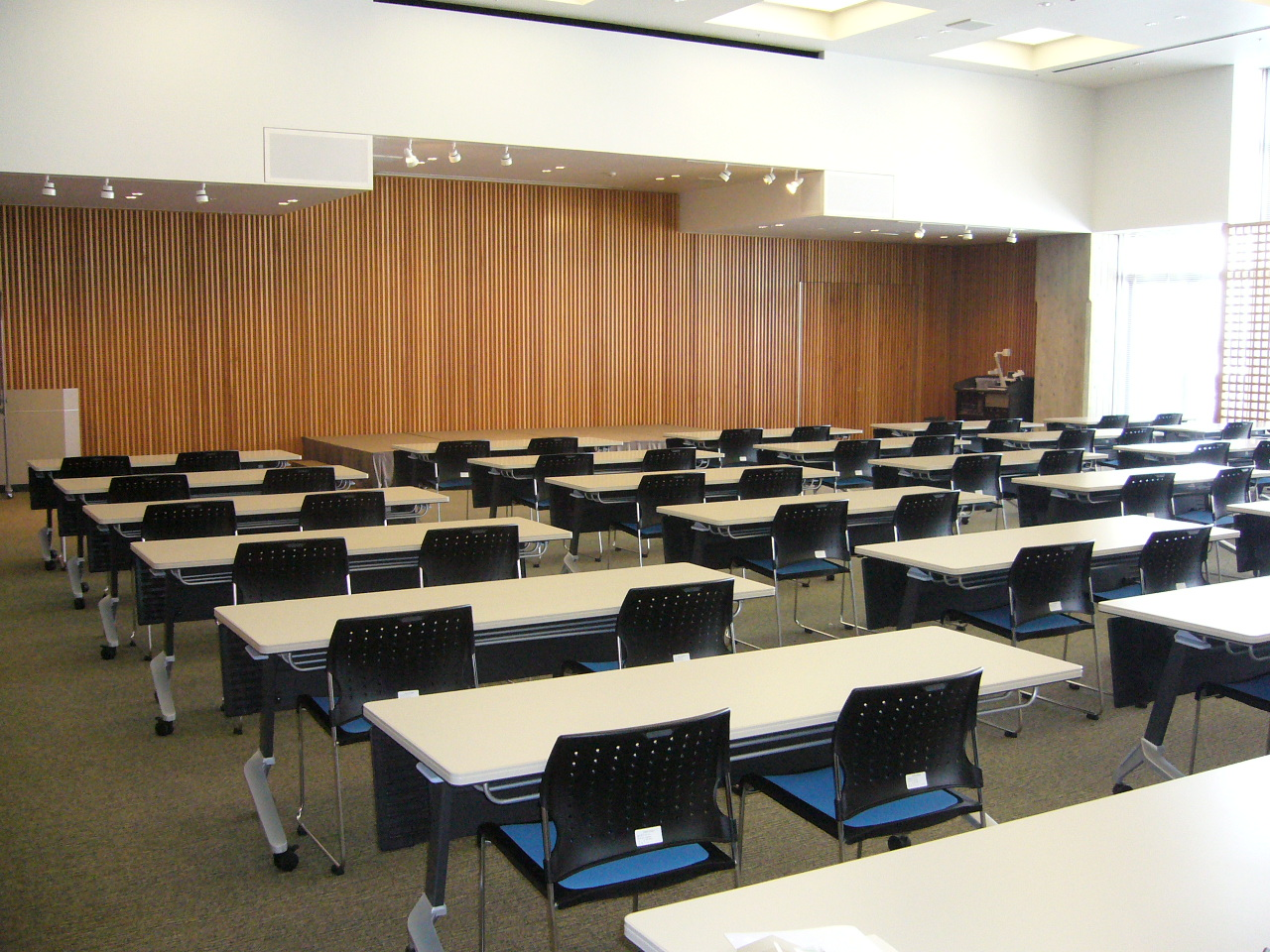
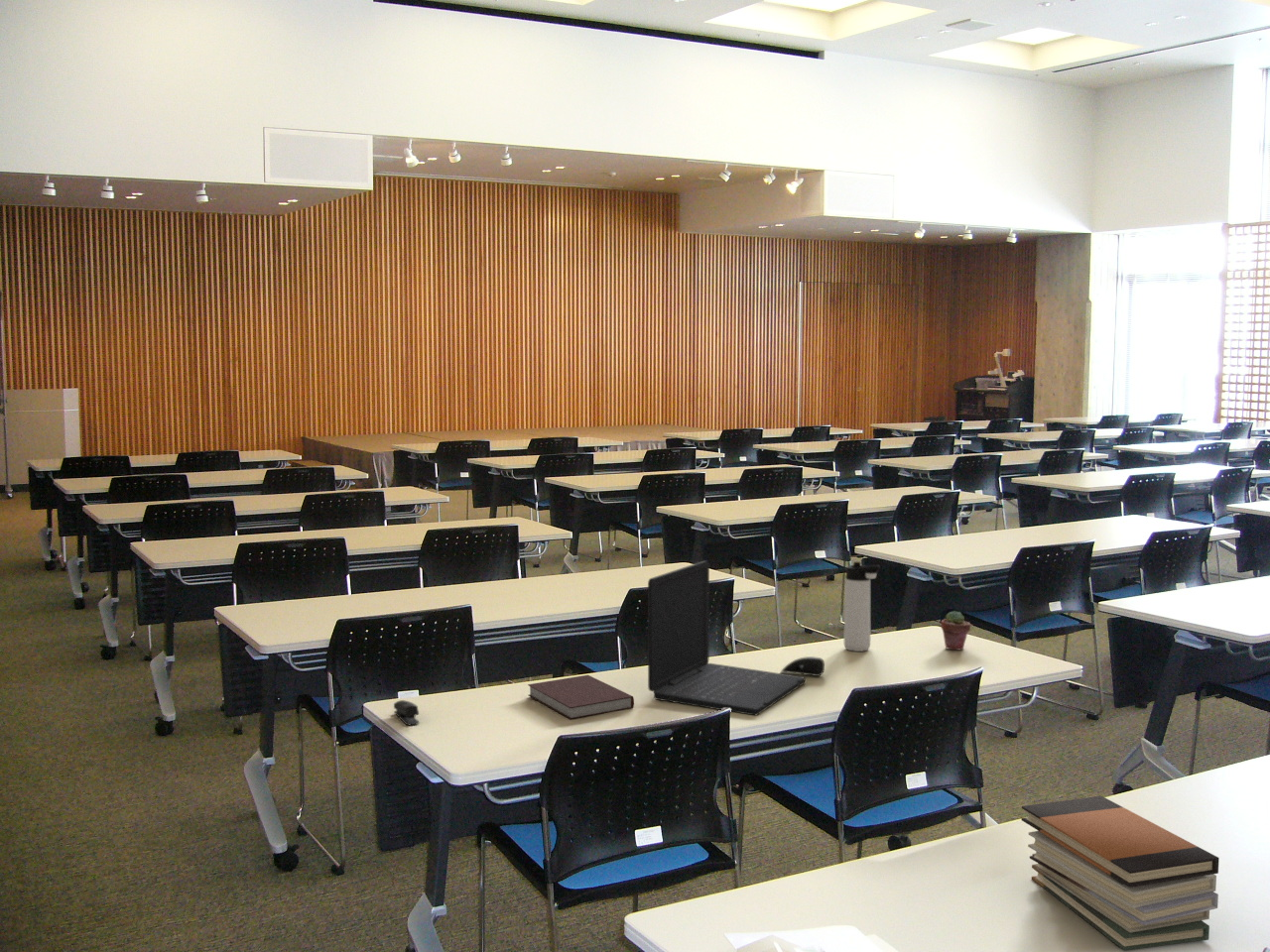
+ laptop (708, 632)
+ stapler (406, 709)
+ potted succulent (954, 629)
+ book stack (1115, 870)
+ thermos bottle (862, 606)
+ computer mouse (802, 664)
+ notebook (579, 695)
